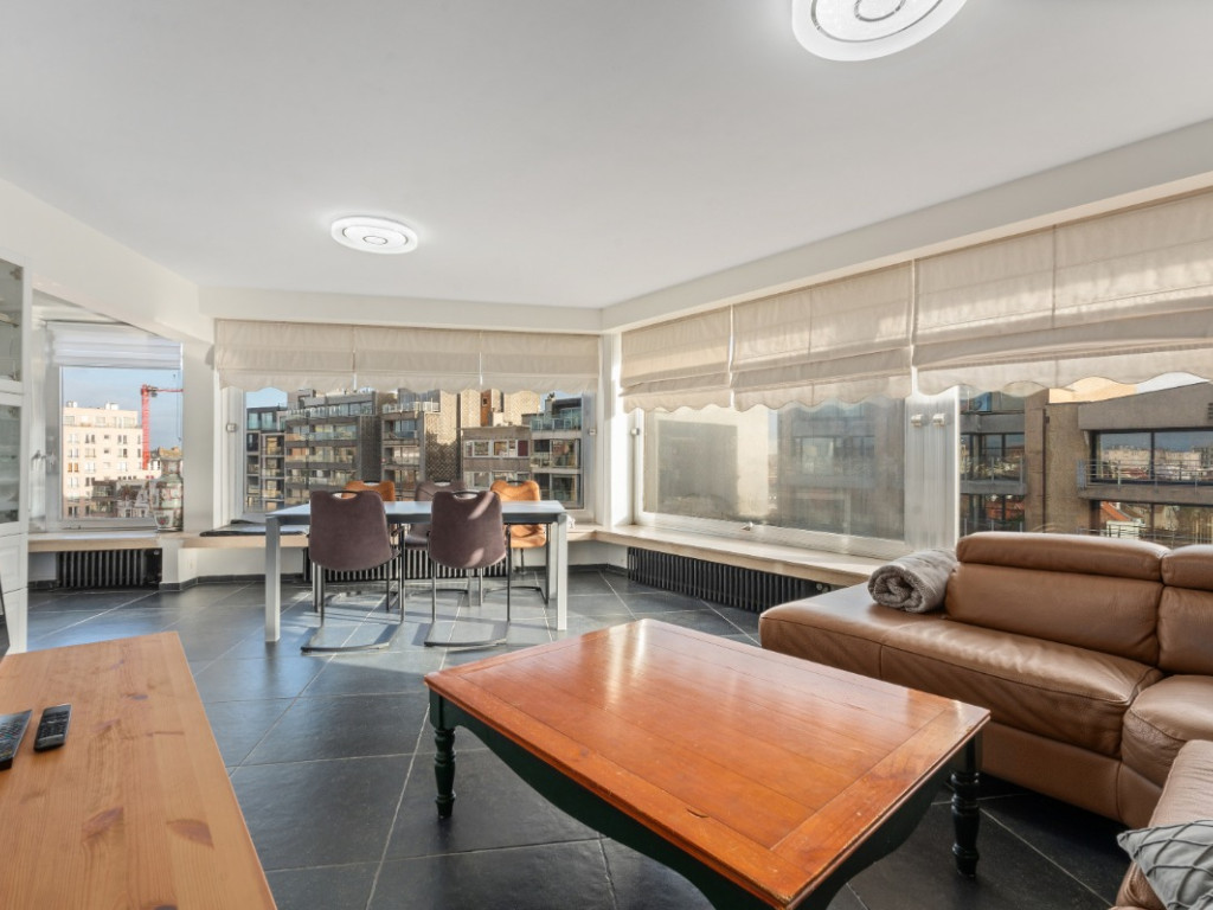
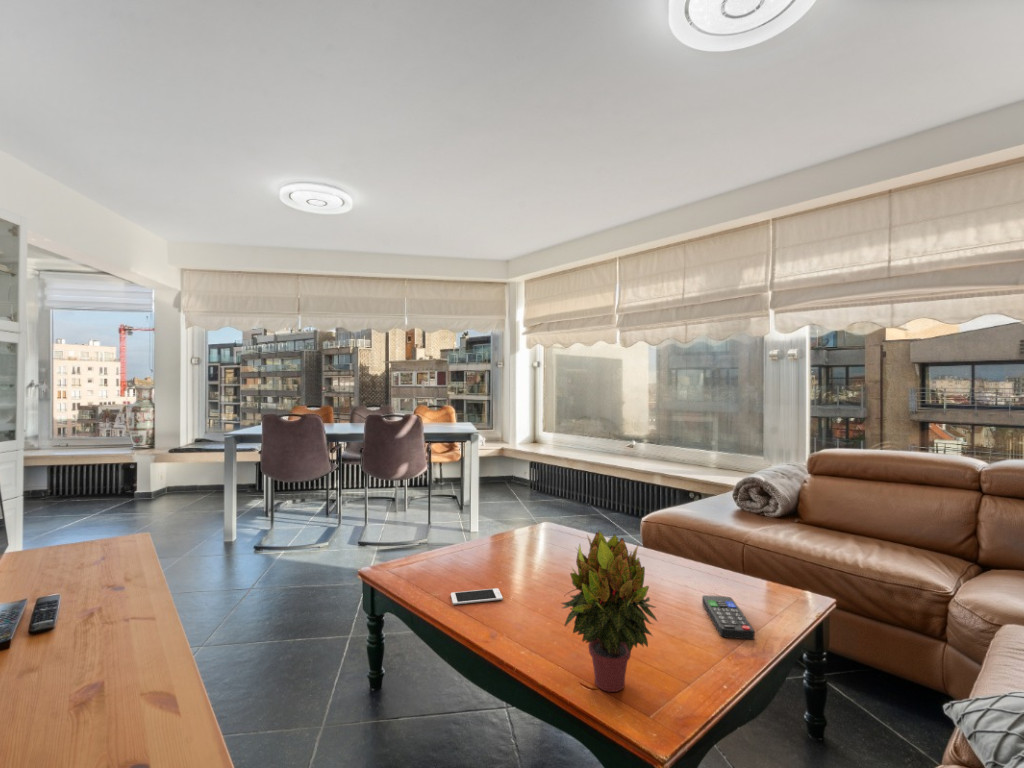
+ remote control (726, 615)
+ potted plant (606, 608)
+ cell phone (476, 596)
